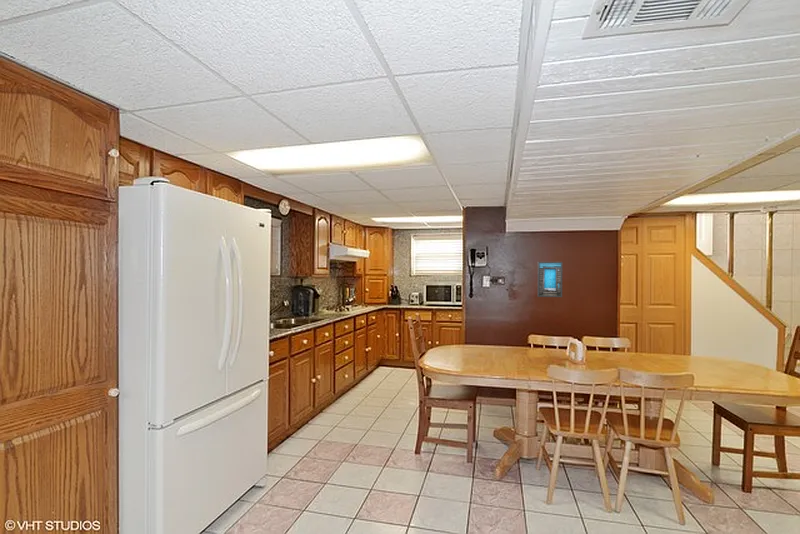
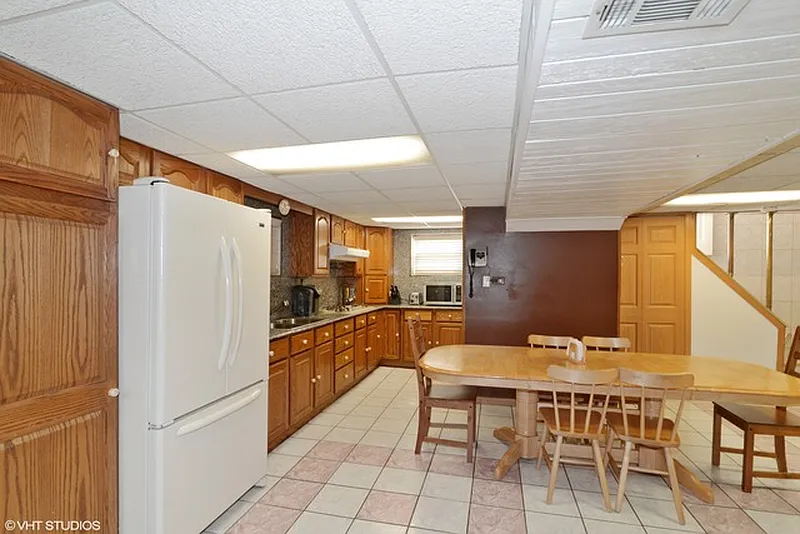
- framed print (549, 279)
